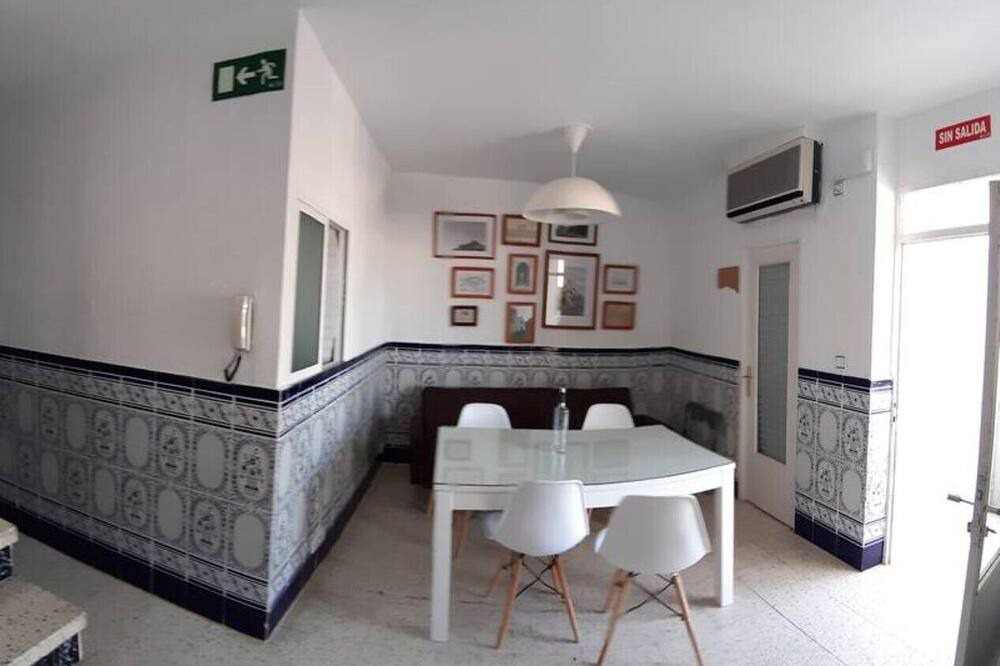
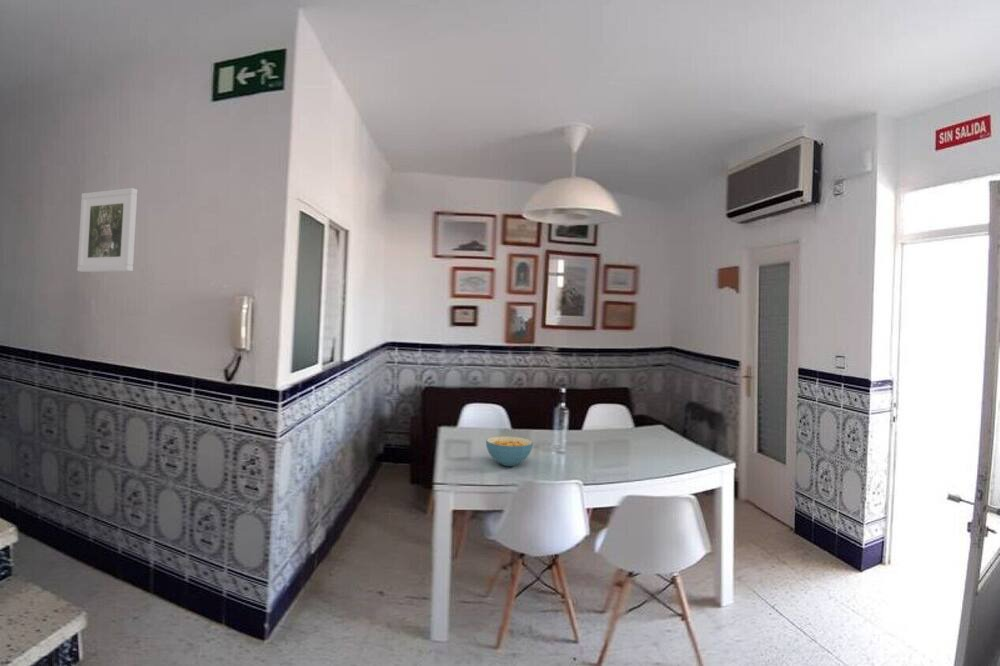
+ cereal bowl (509, 452)
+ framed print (106, 231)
